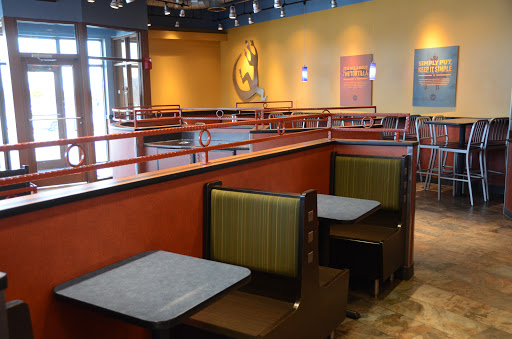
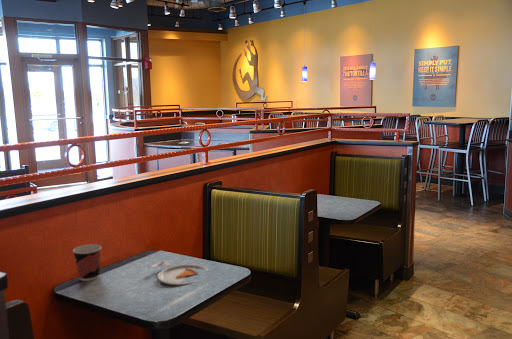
+ dinner plate (178, 271)
+ cup (88, 263)
